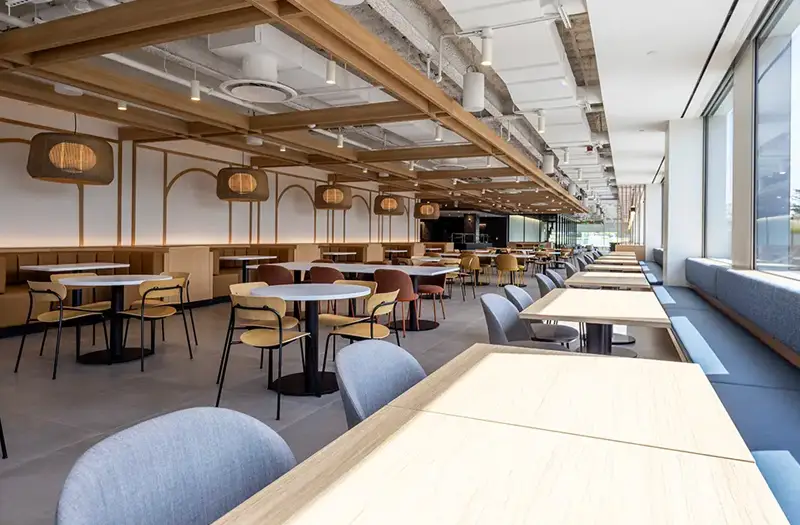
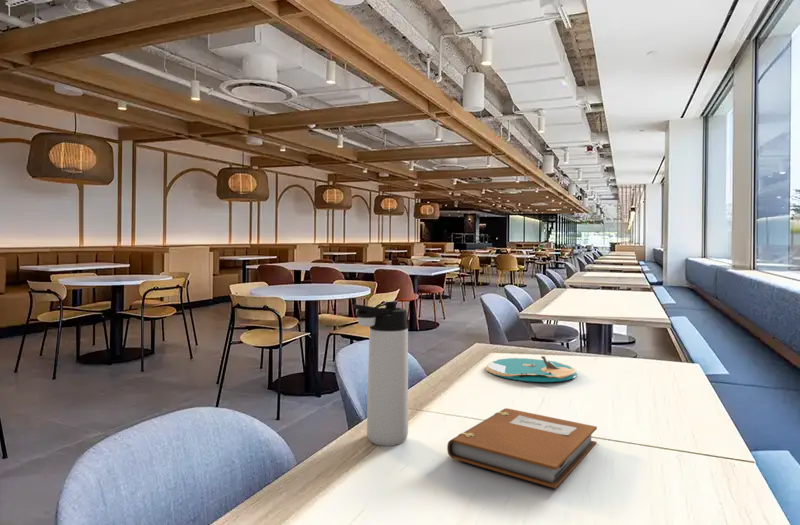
+ notebook (525, 440)
+ plate (530, 362)
+ thermos bottle (380, 372)
